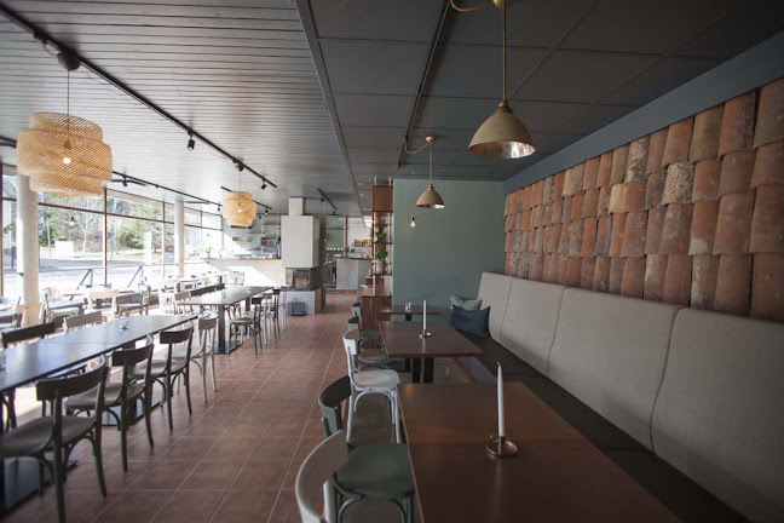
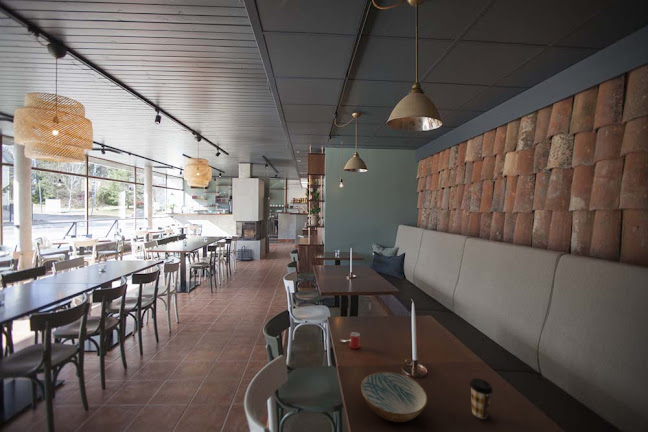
+ mug (351, 338)
+ coffee cup (480, 398)
+ bowl (392, 400)
